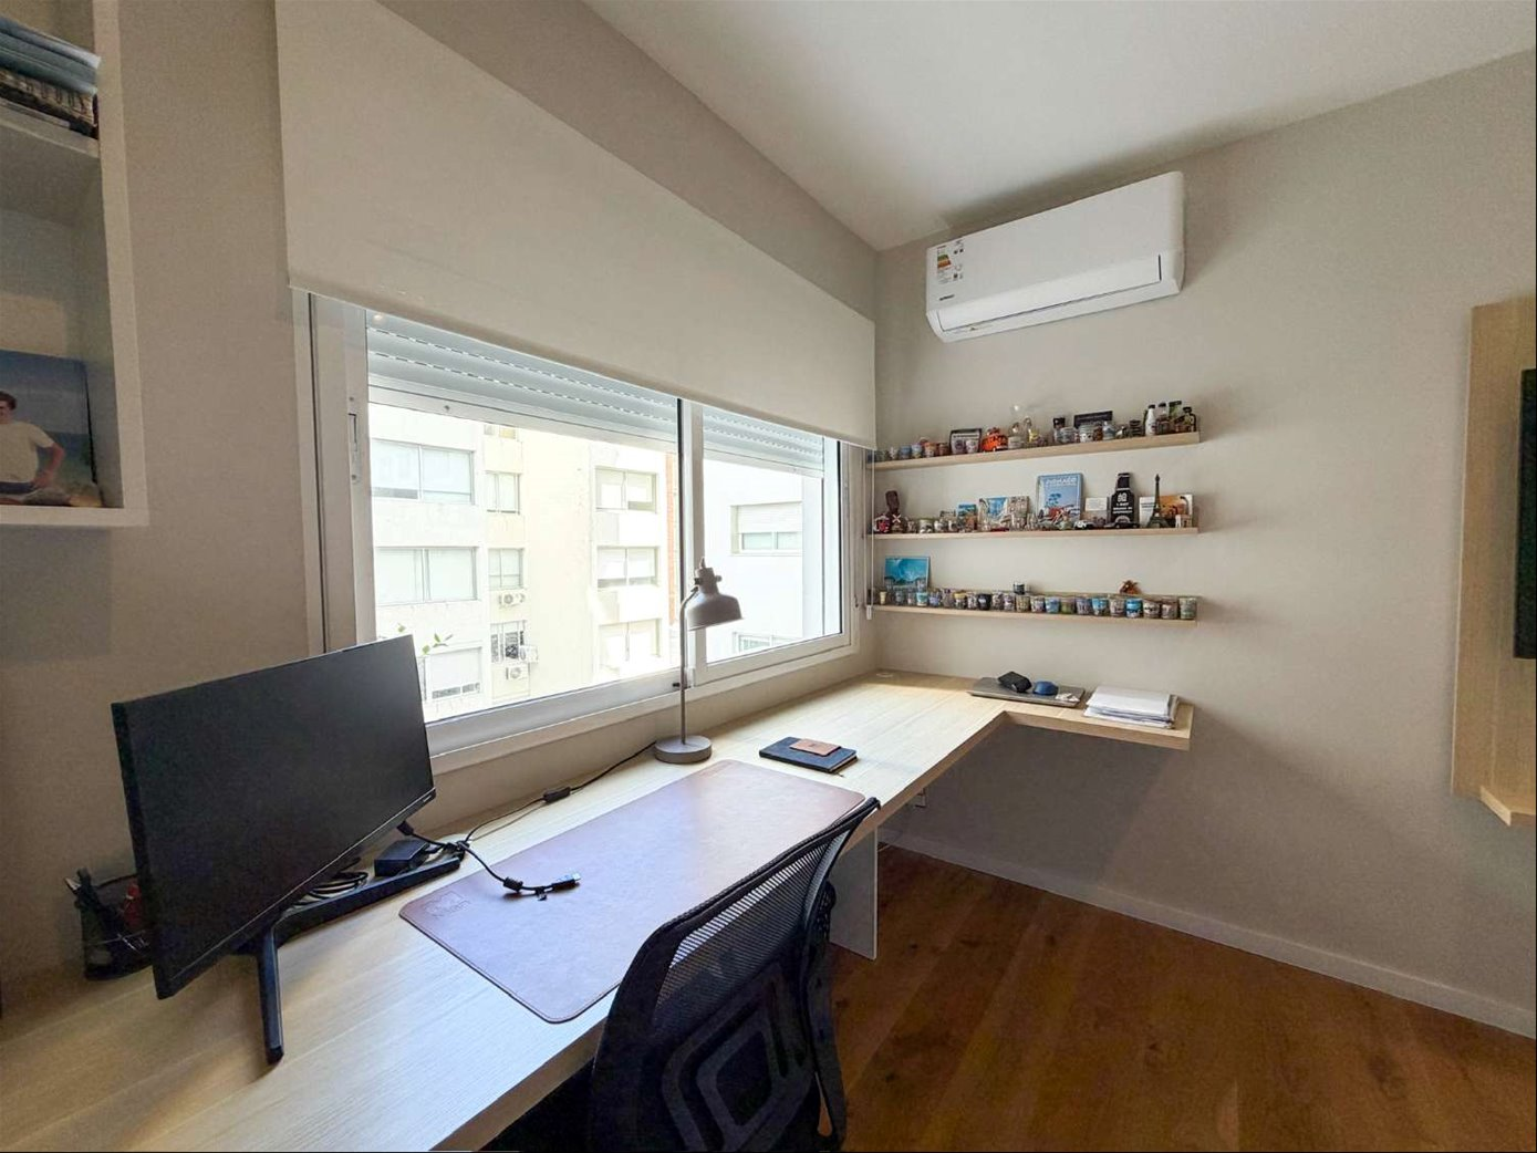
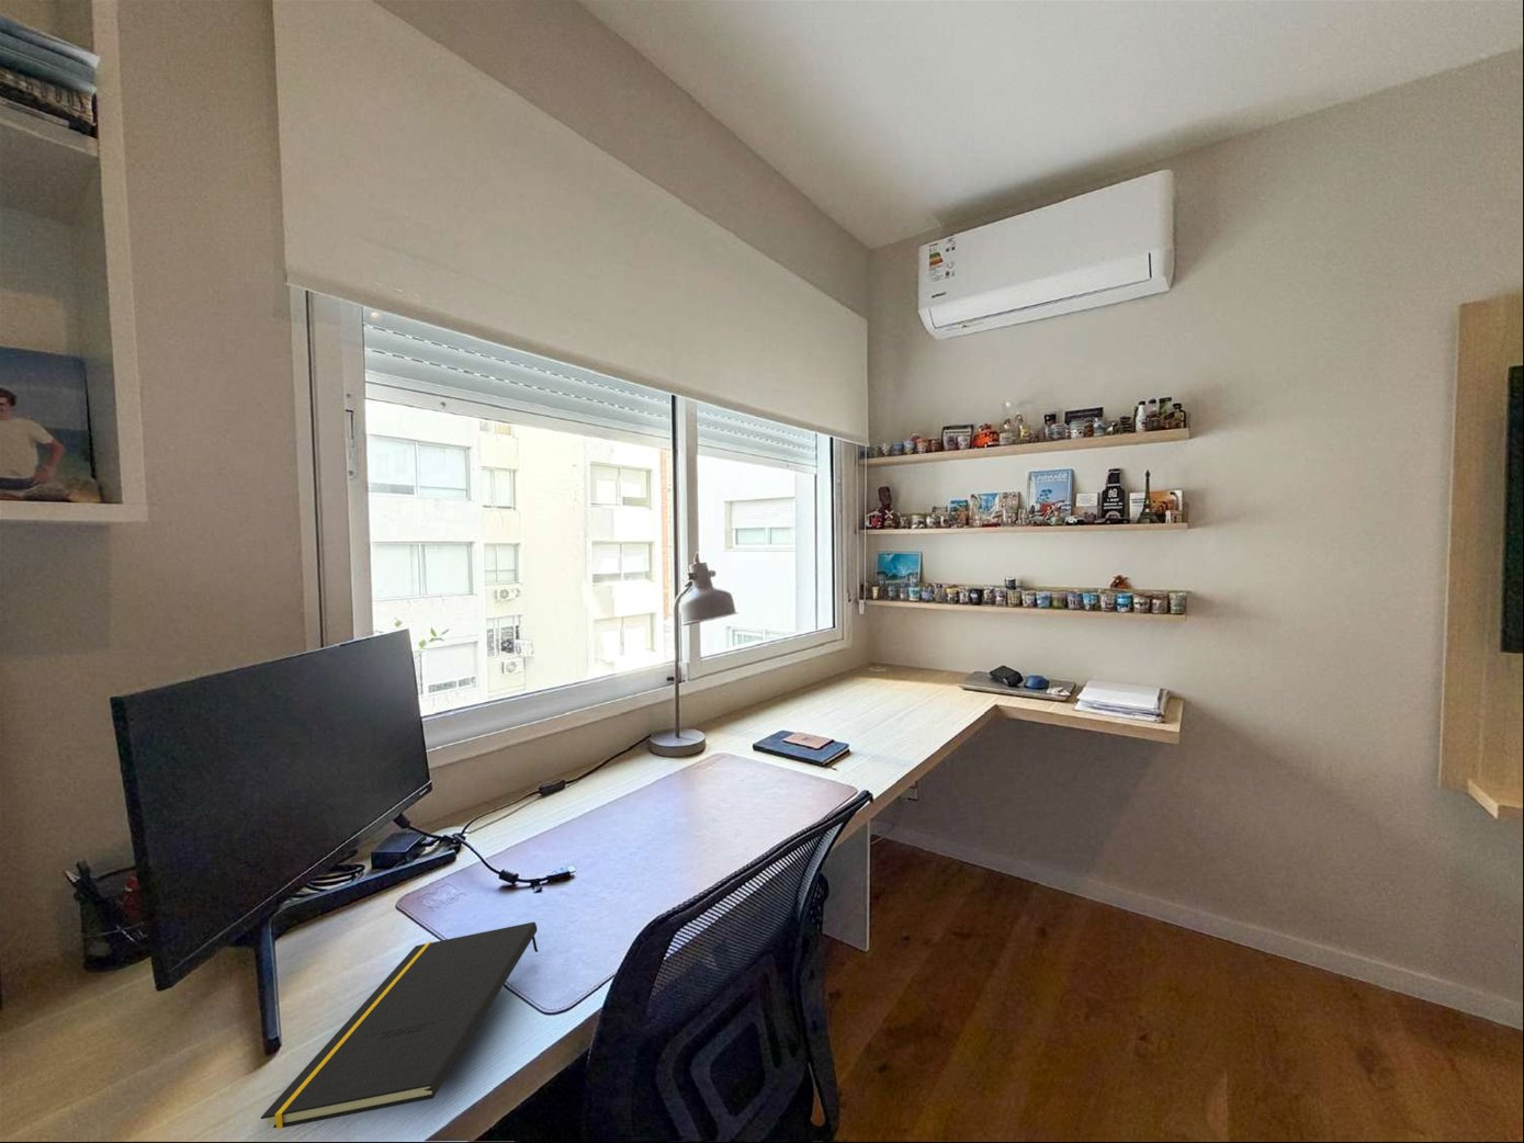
+ notepad (423, 1009)
